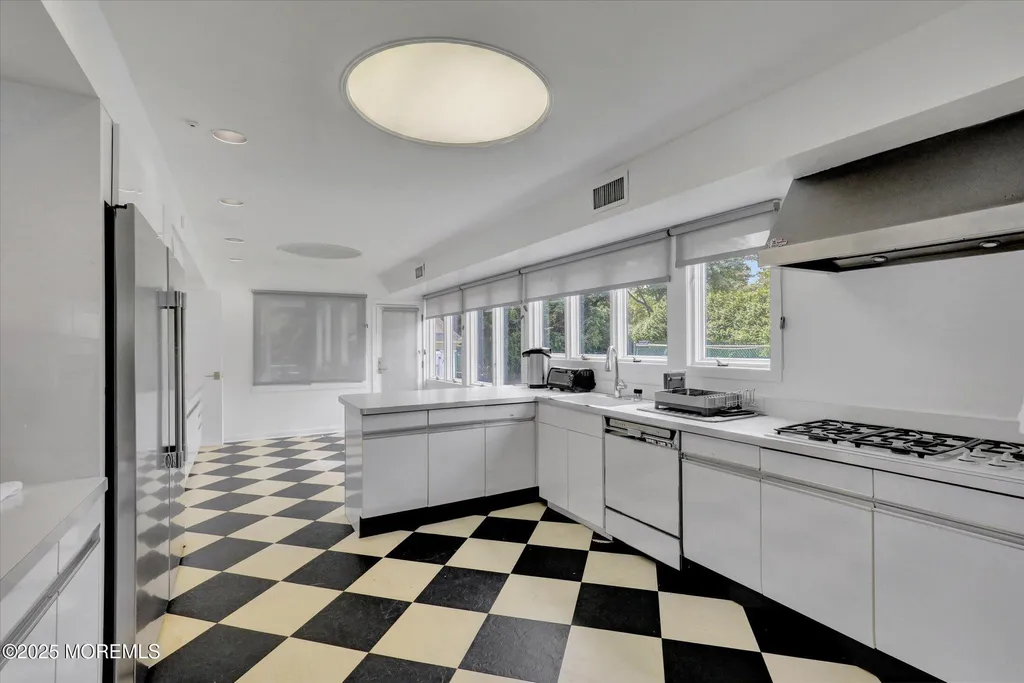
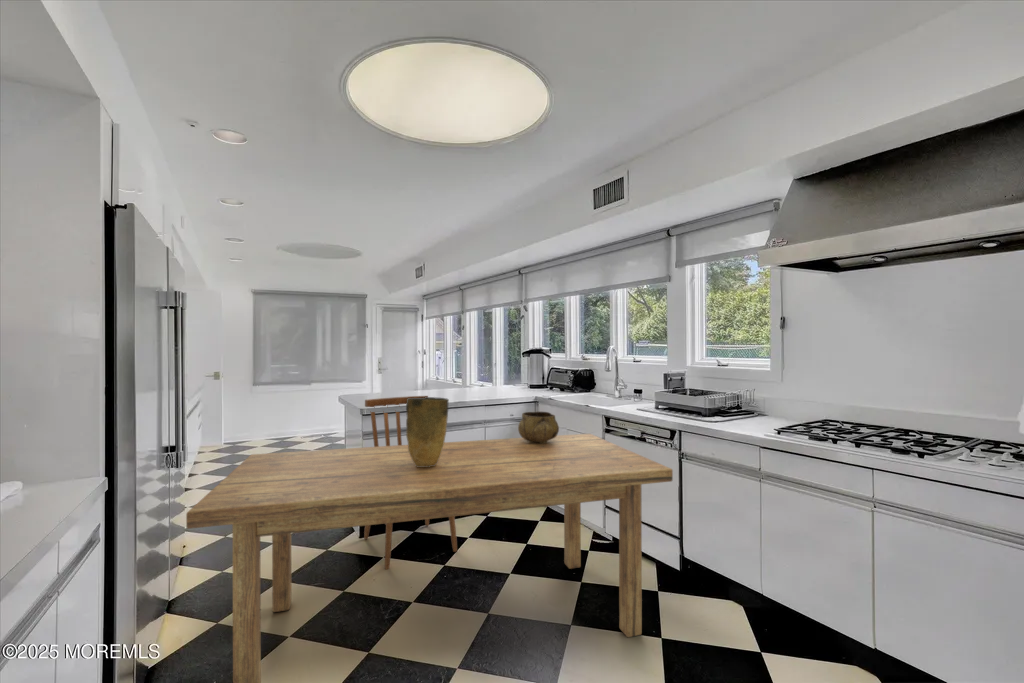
+ dining chair (401, 444)
+ decorative bowl (538, 427)
+ dining table (448, 516)
+ vase (427, 430)
